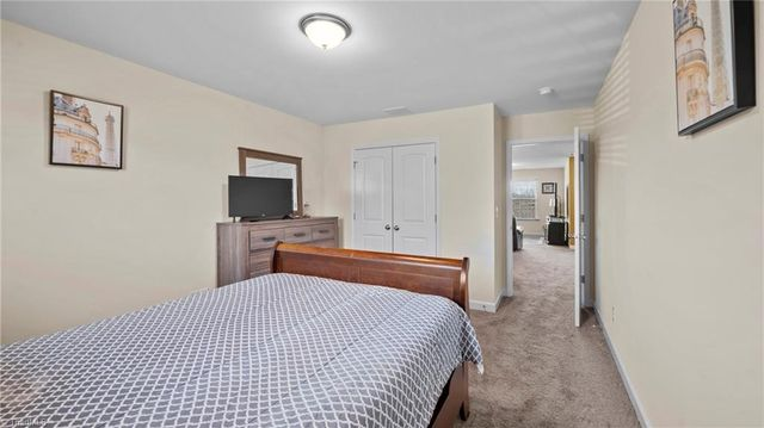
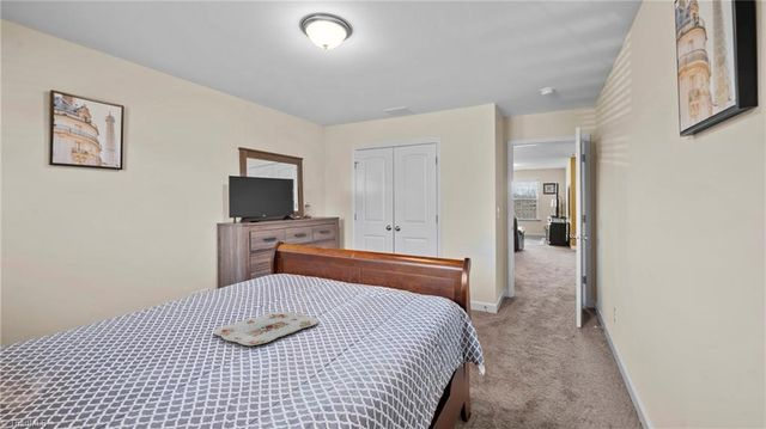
+ serving tray (268, 326)
